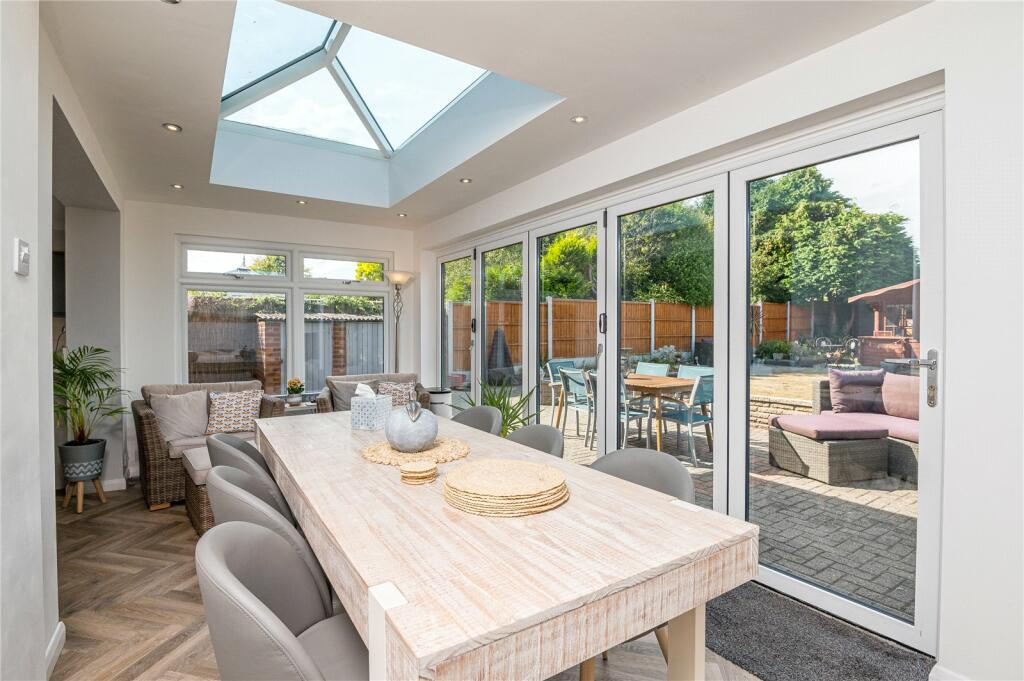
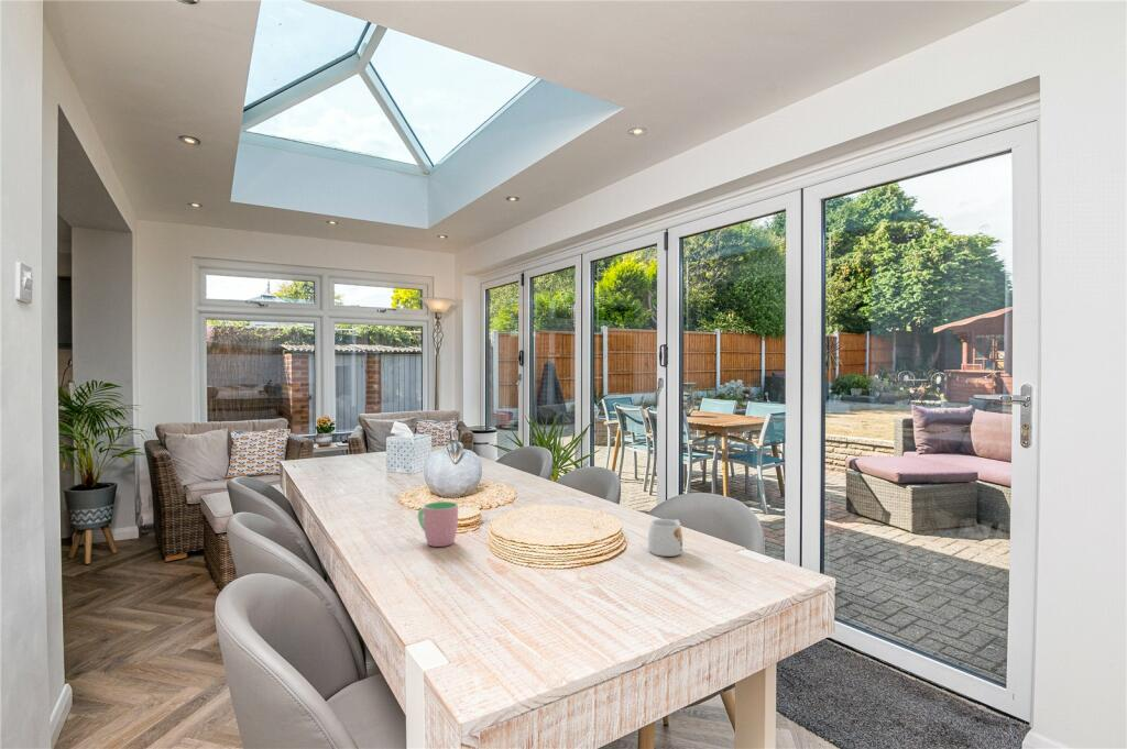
+ cup (436, 522)
+ mug (668, 536)
